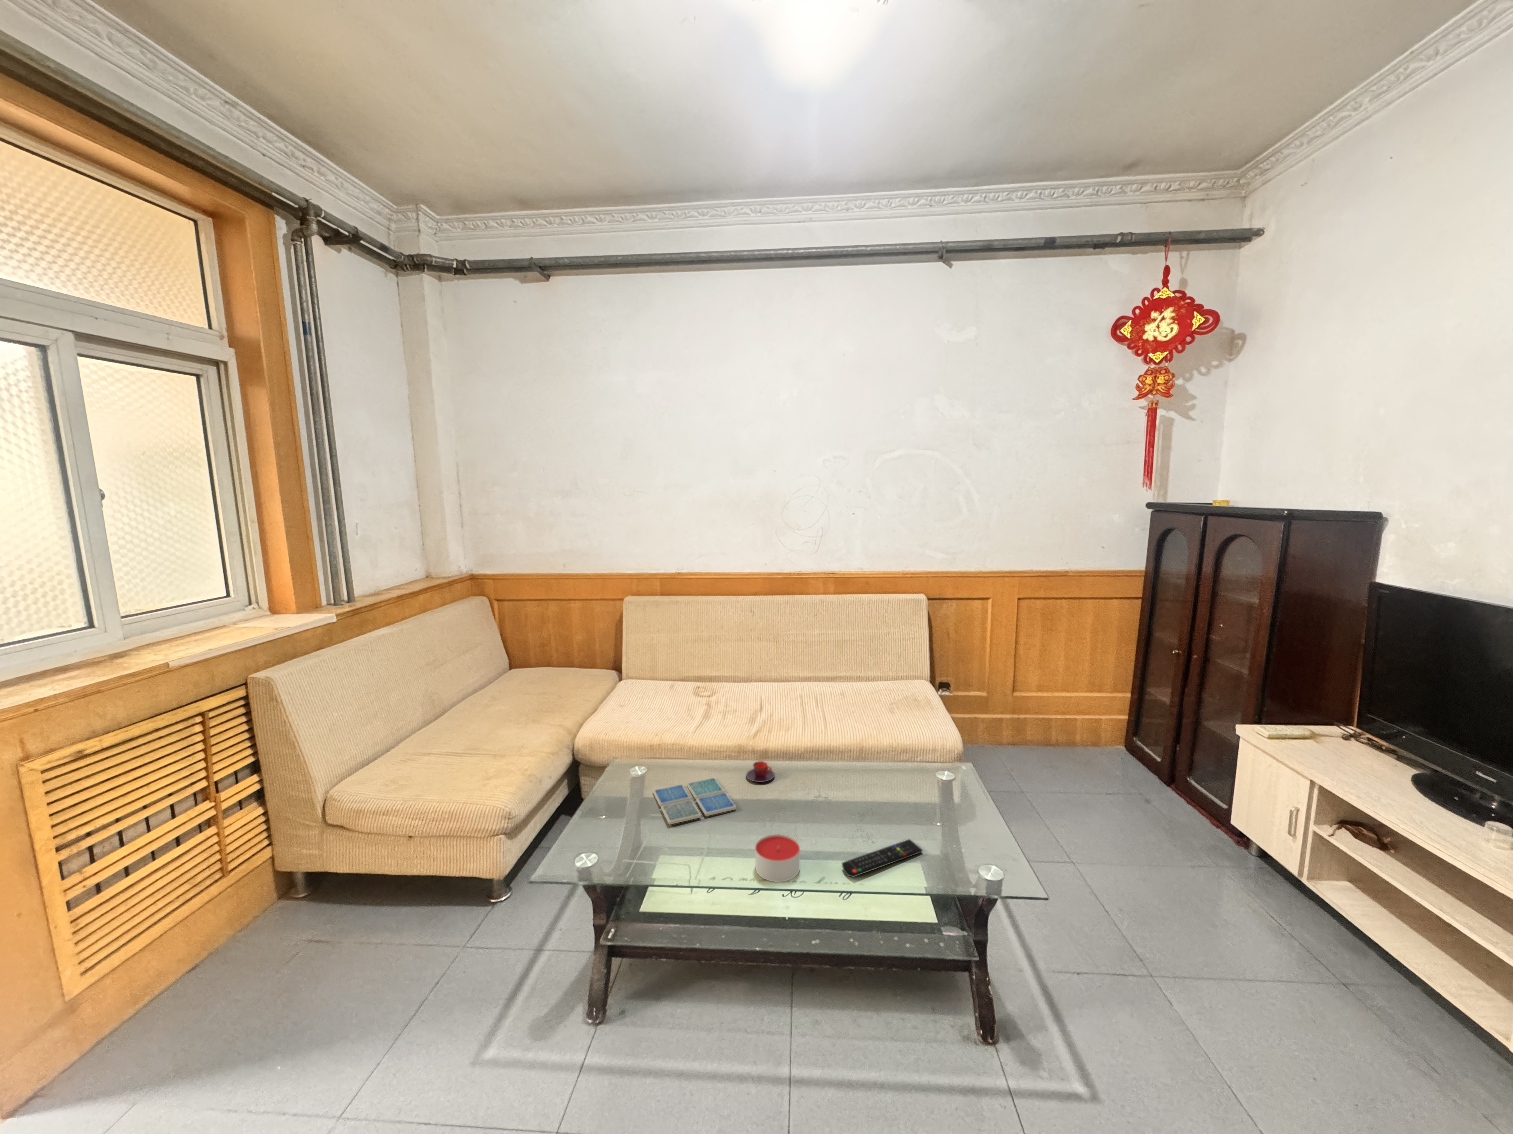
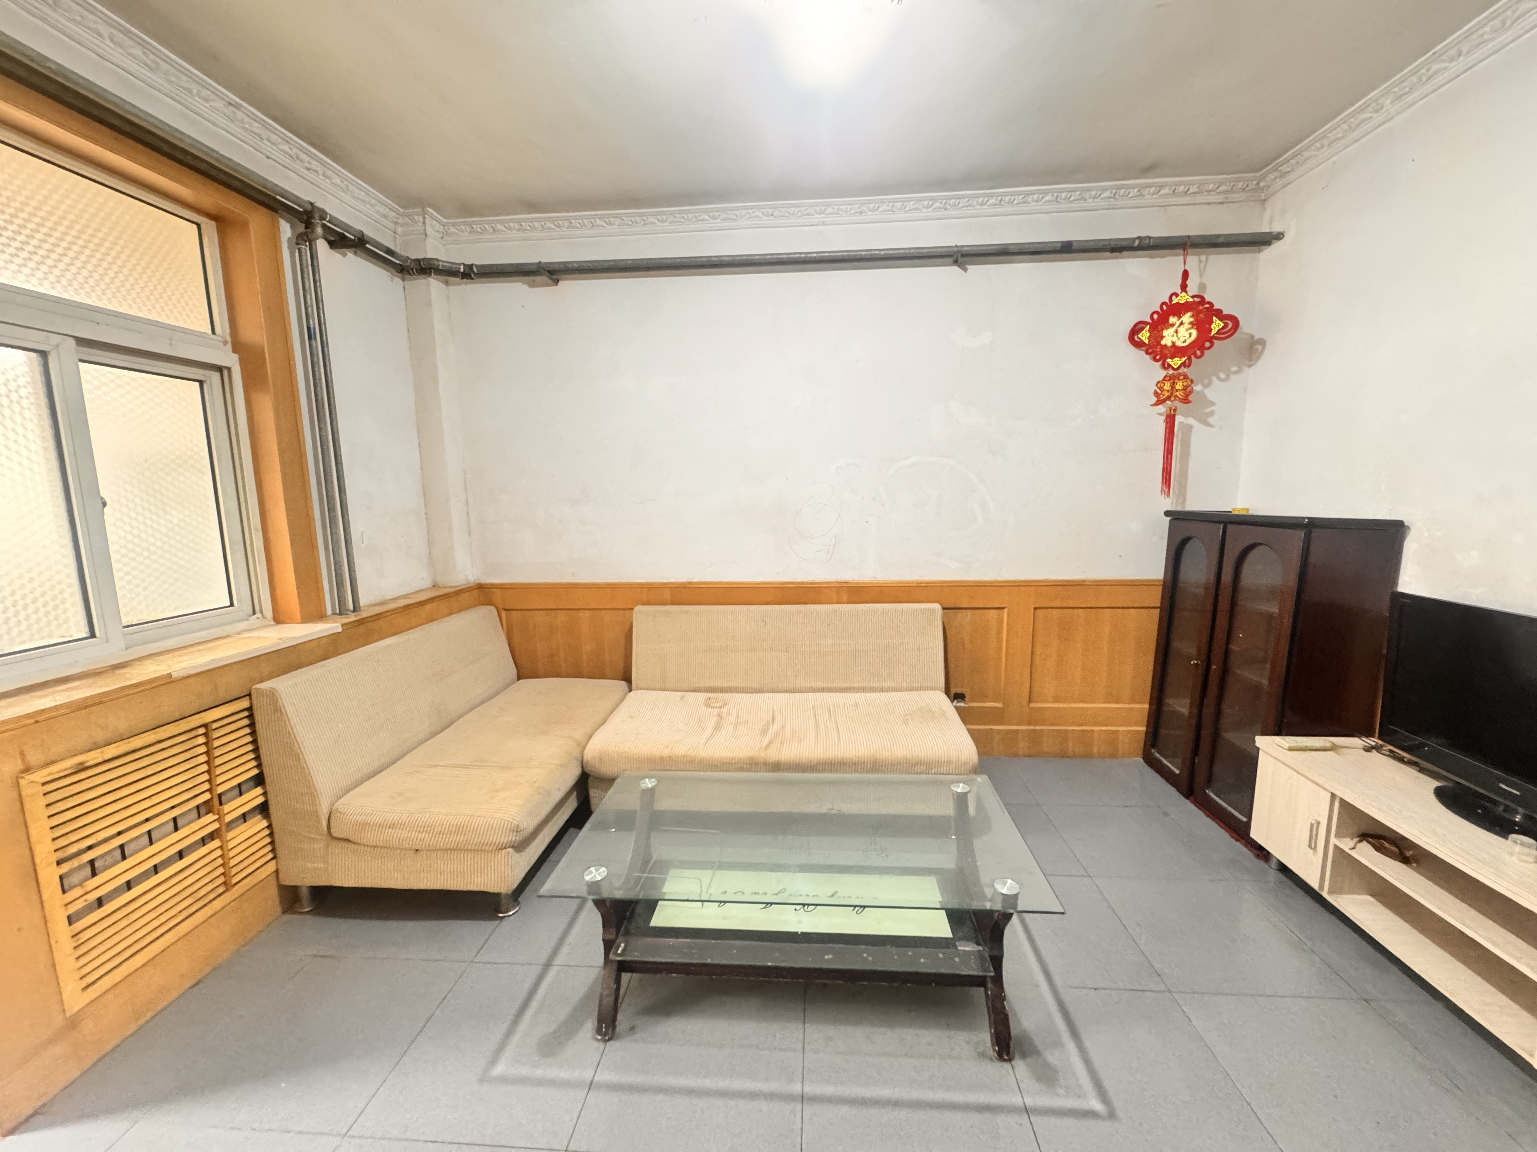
- teacup (760, 771)
- drink coaster (692, 800)
- candle (778, 856)
- remote control (882, 858)
